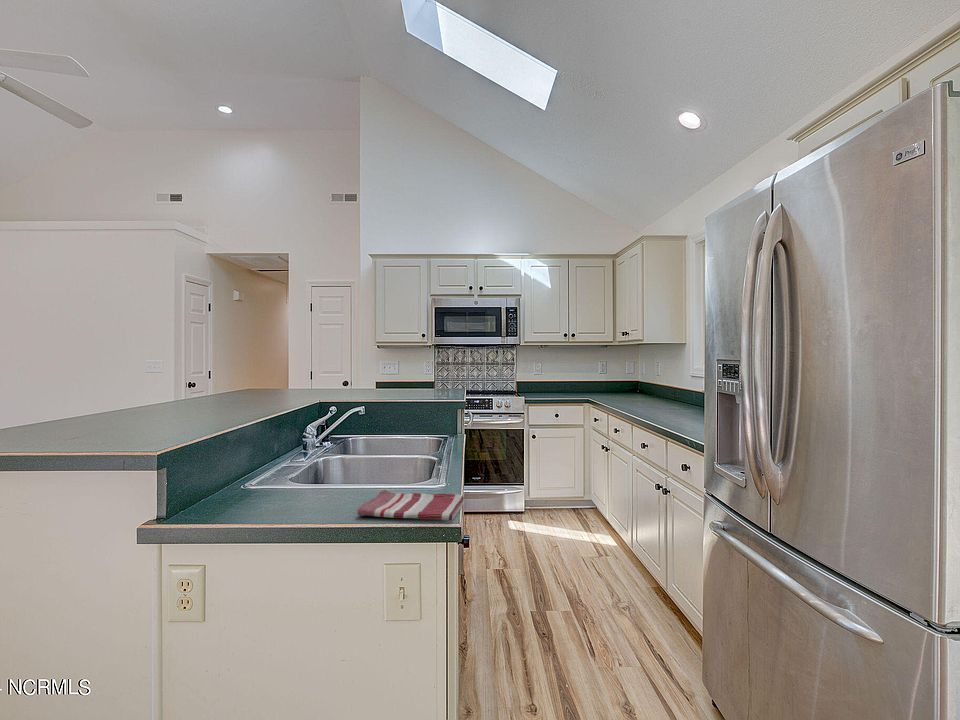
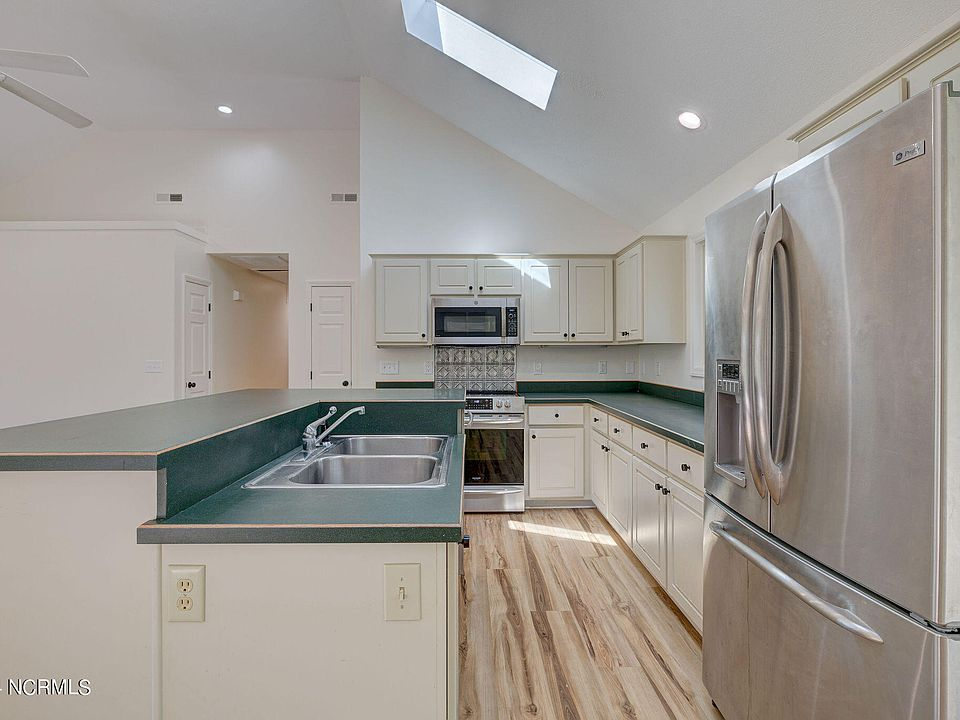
- dish towel (413, 504)
